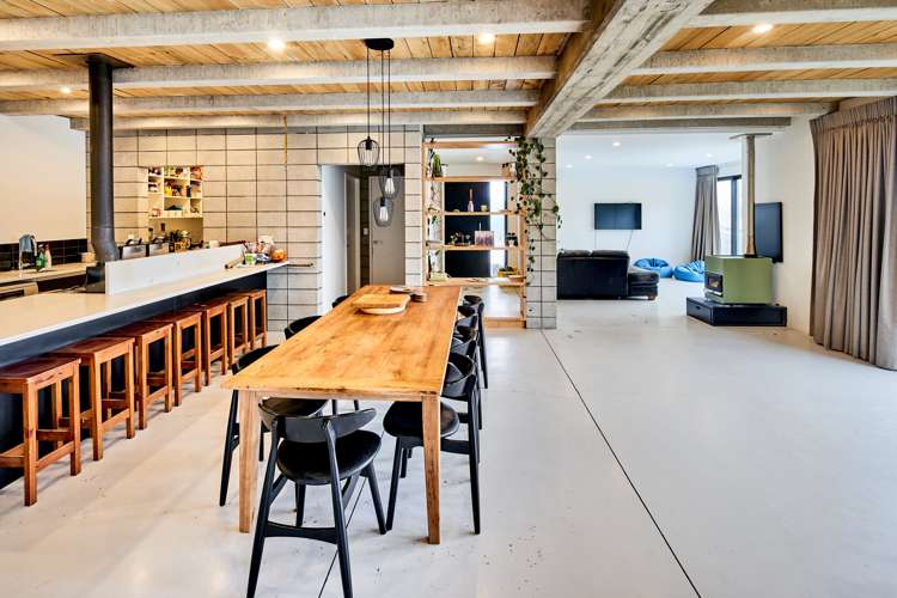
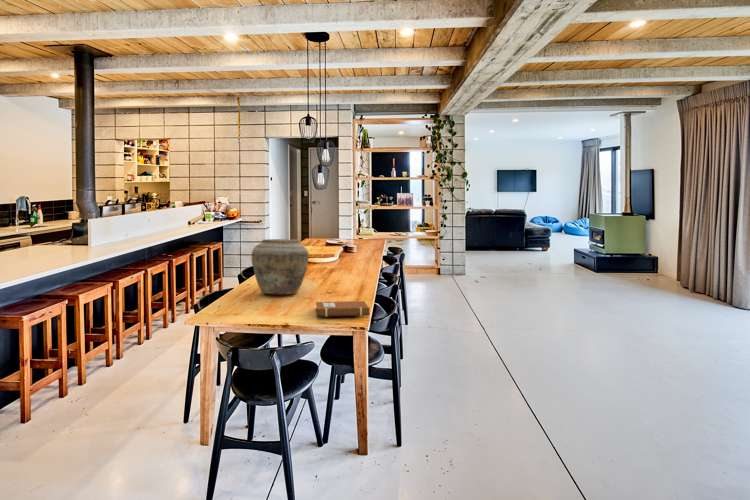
+ vase (280, 266)
+ notebook (340, 308)
